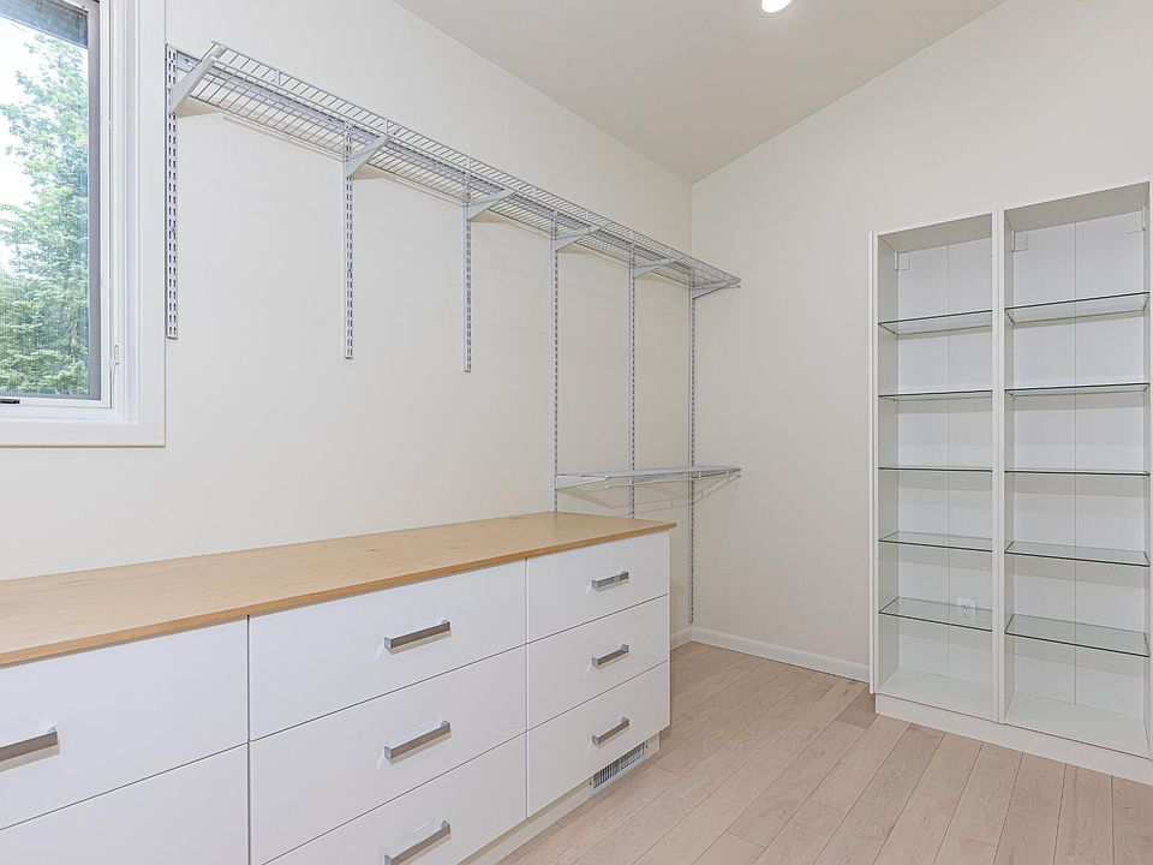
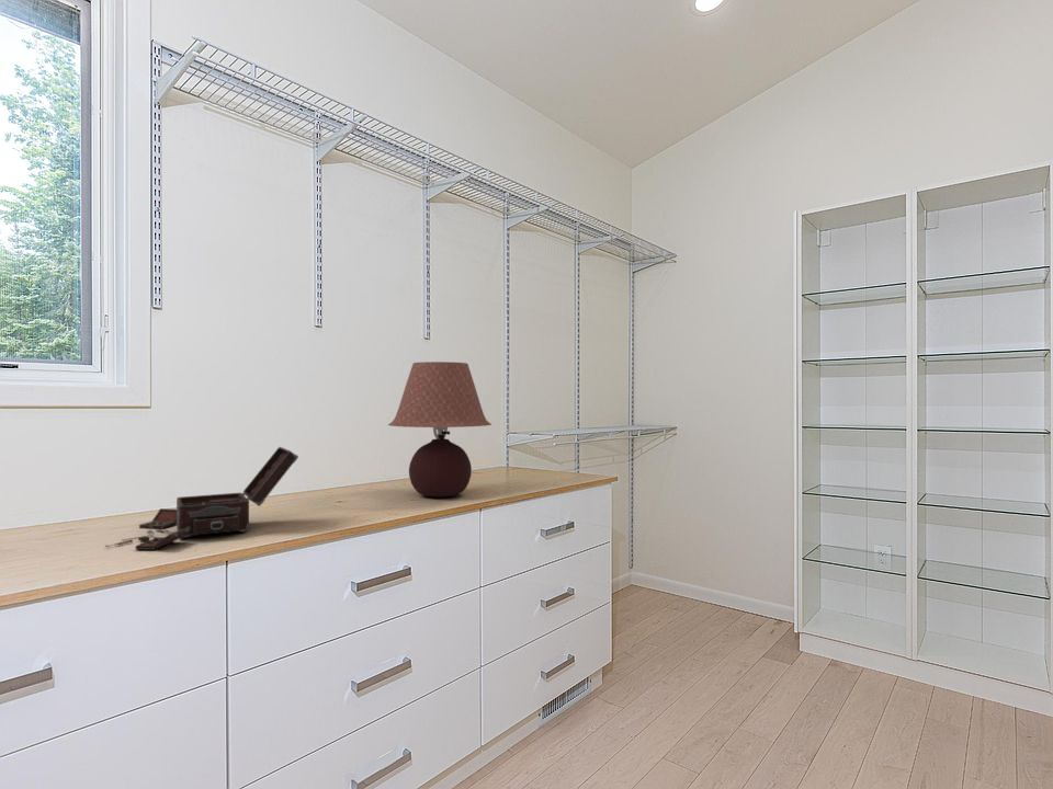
+ table lamp (440, 428)
+ instrument case (213, 494)
